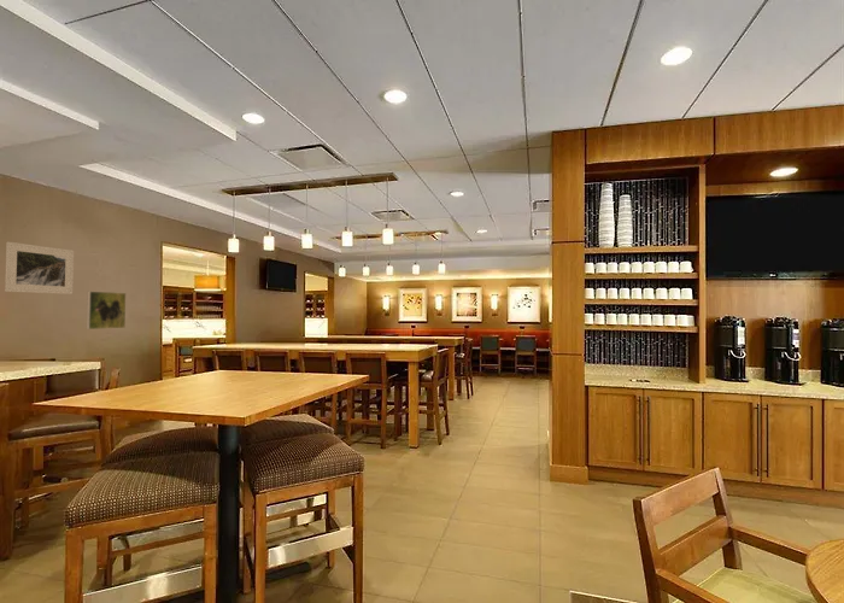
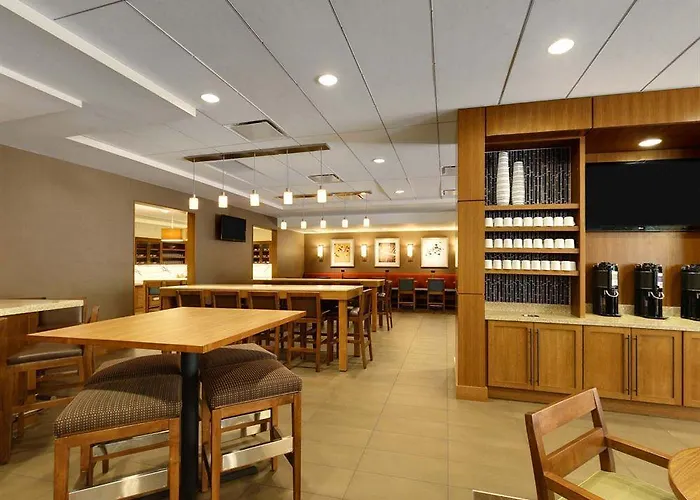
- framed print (106, 310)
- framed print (41, 269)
